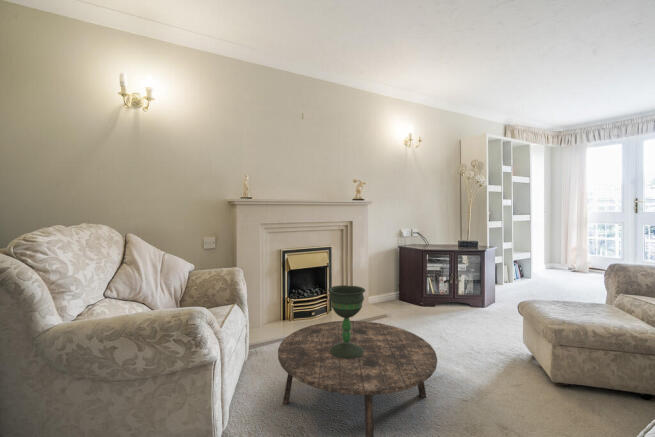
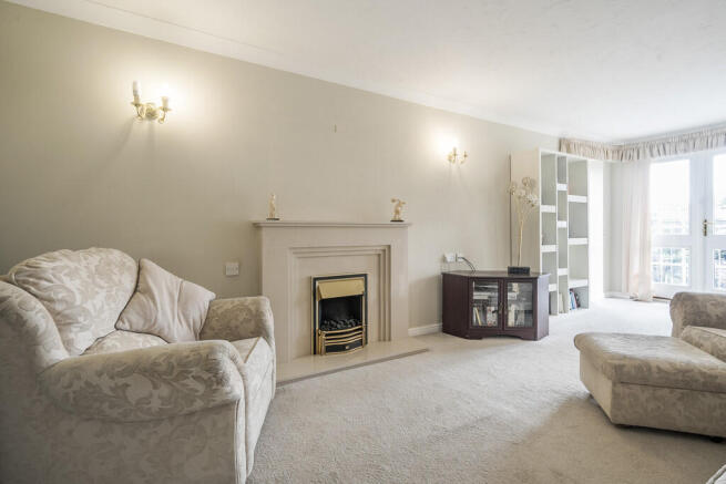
- chalice (346, 319)
- coffee table (355, 372)
